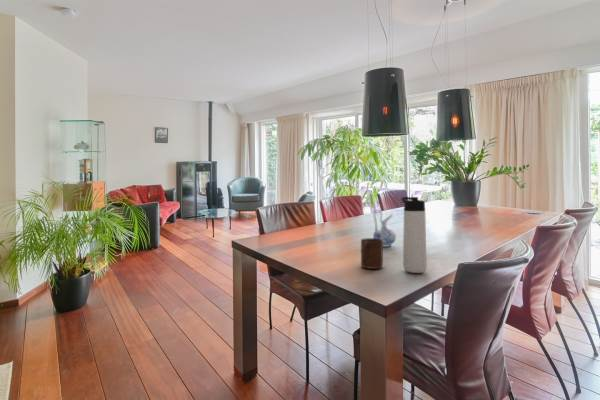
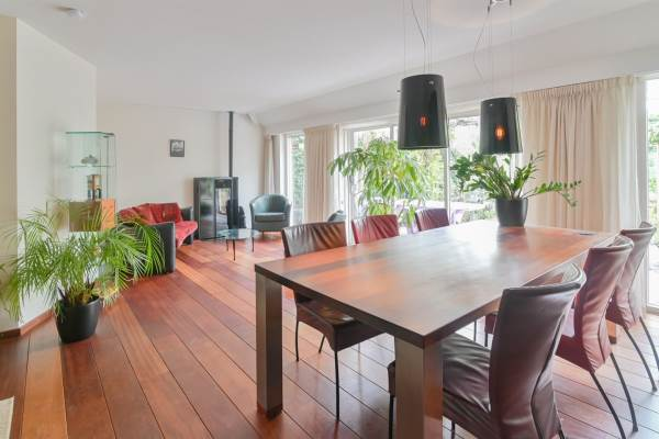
- thermos bottle (412, 233)
- ceramic pitcher (384, 227)
- cup (371, 253)
